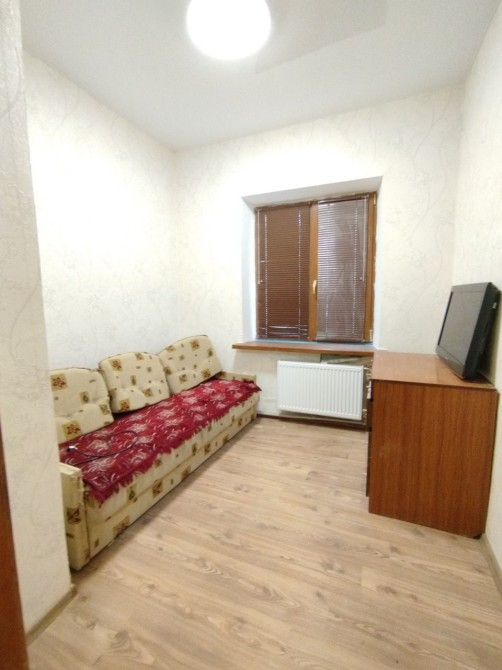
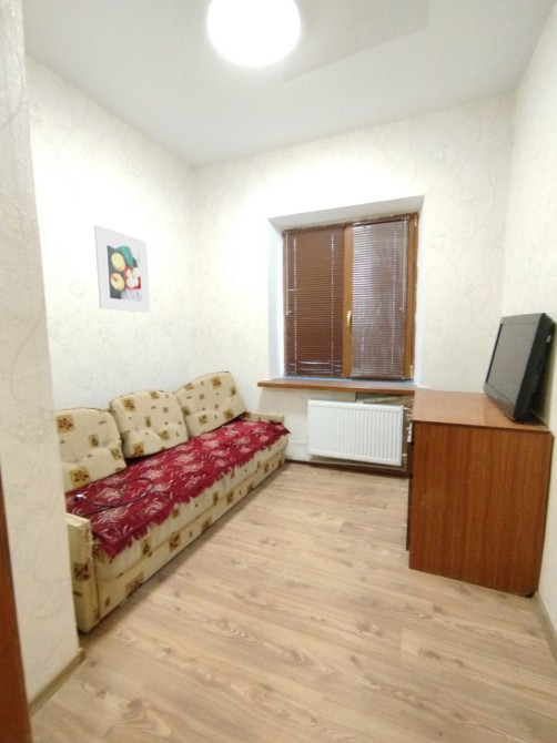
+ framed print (124, 272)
